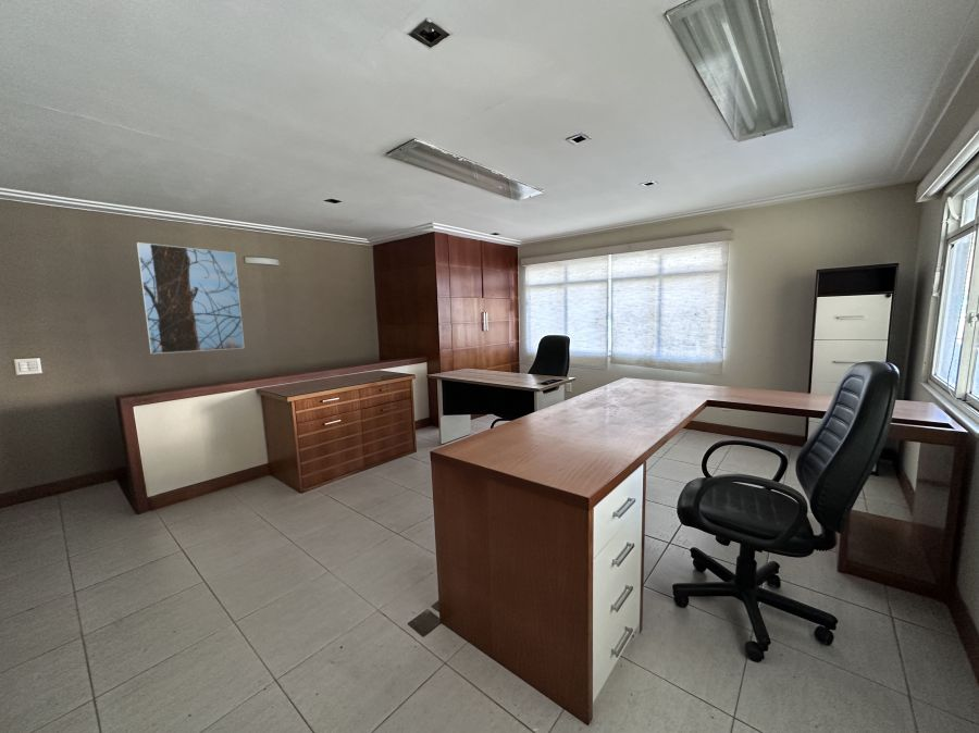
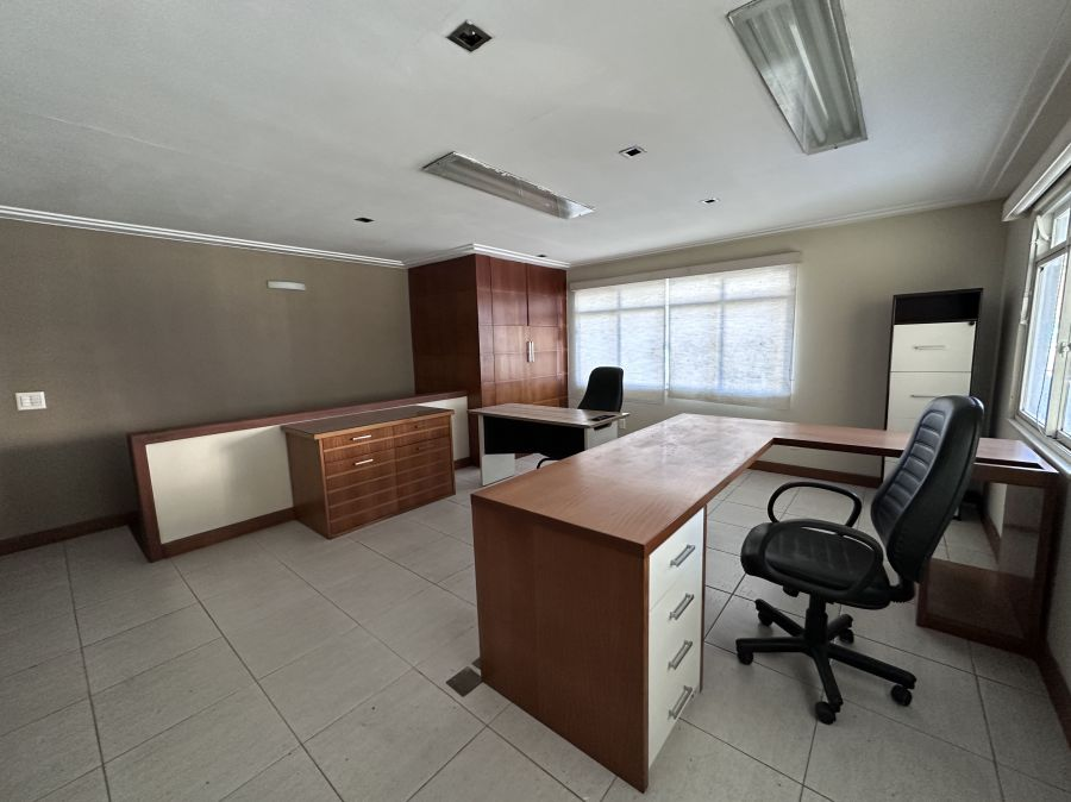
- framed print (195, 300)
